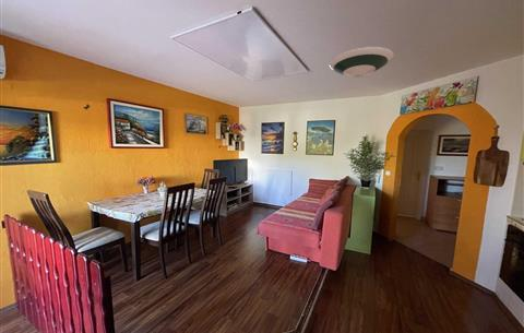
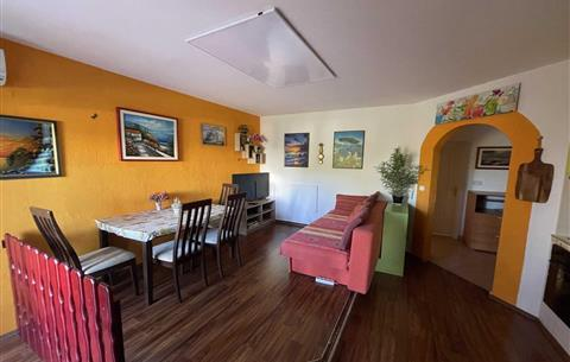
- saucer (358, 68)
